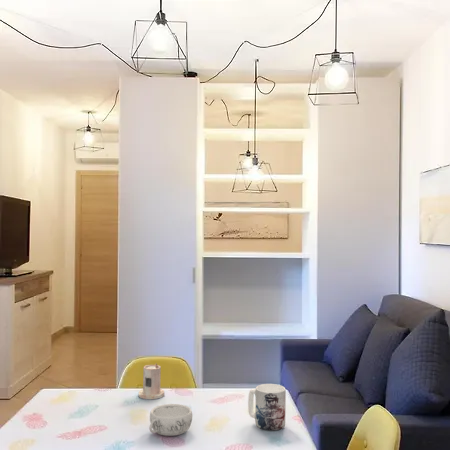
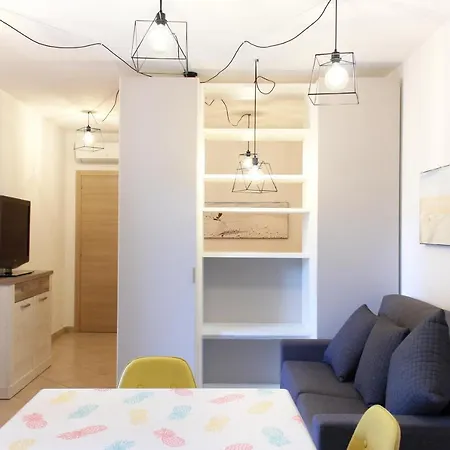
- decorative bowl (168, 422)
- candle (151, 379)
- mug (266, 407)
